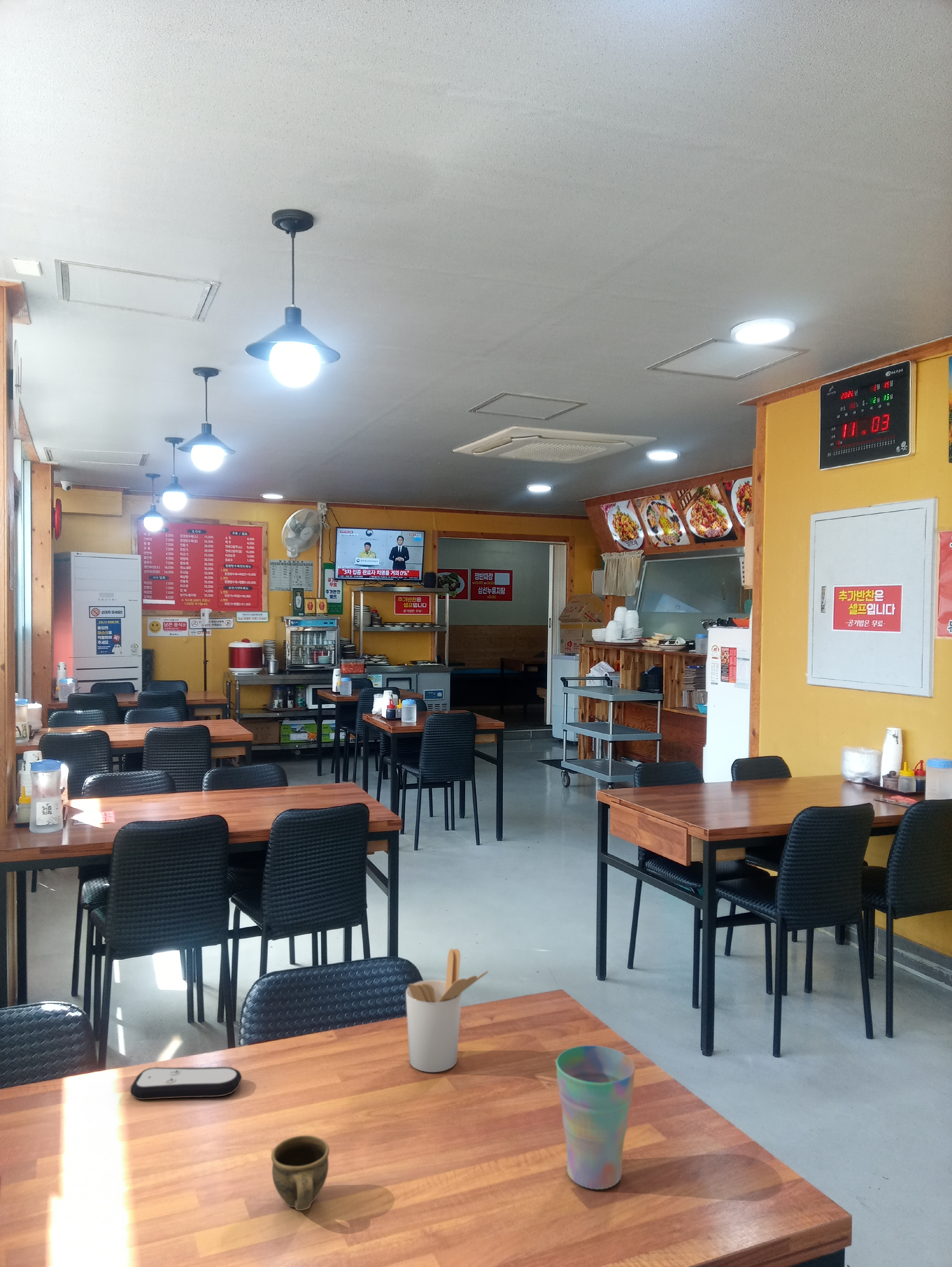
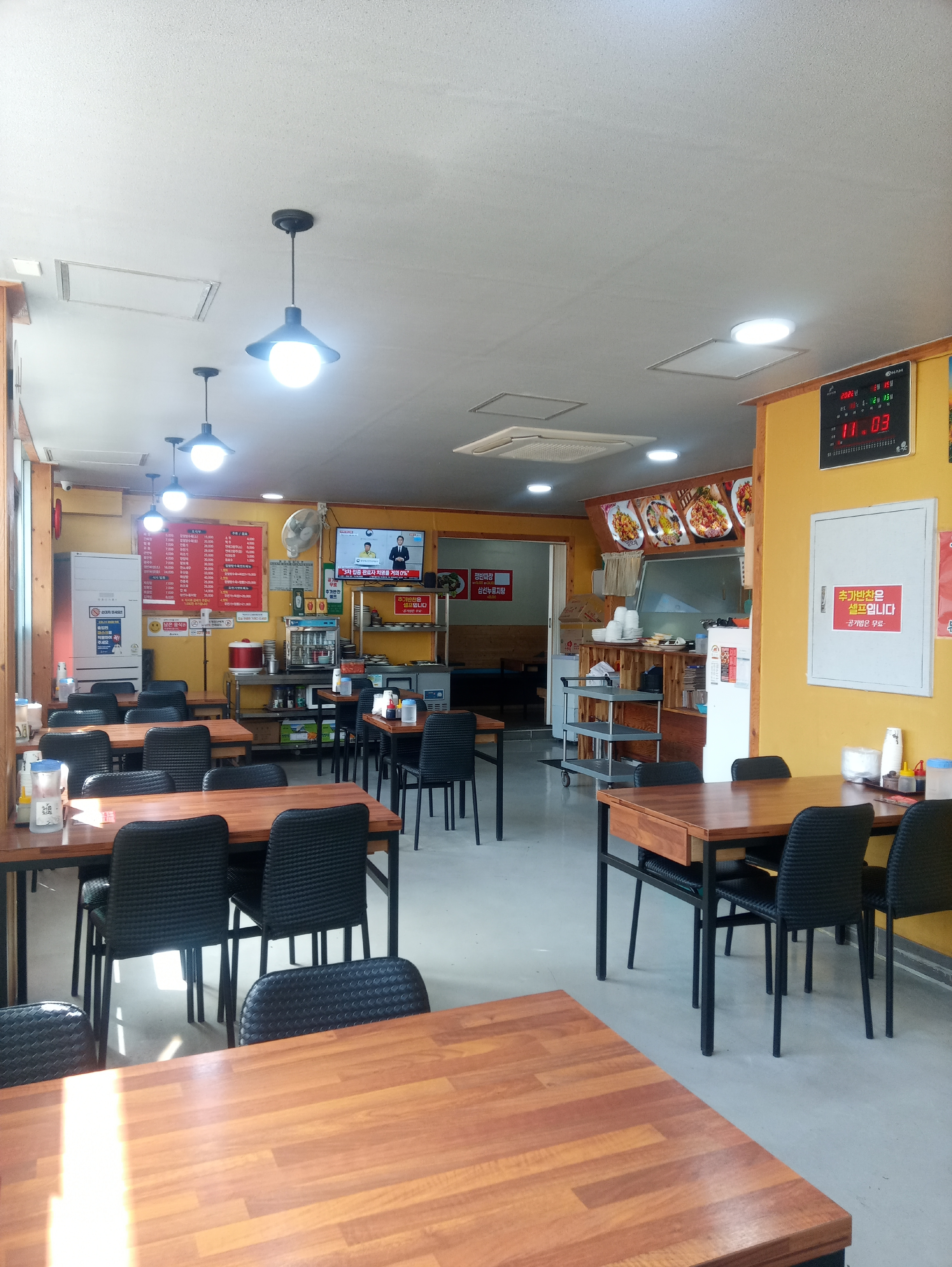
- remote control (187, 1082)
- cup (299, 1181)
- utensil holder (445, 1012)
- cup (595, 1119)
